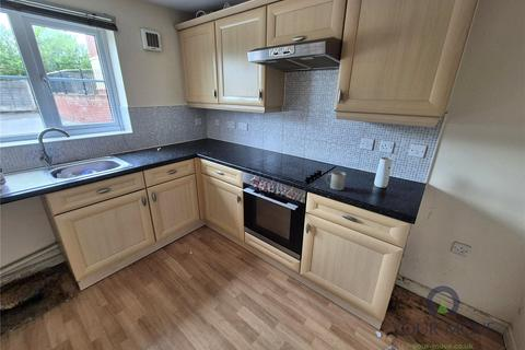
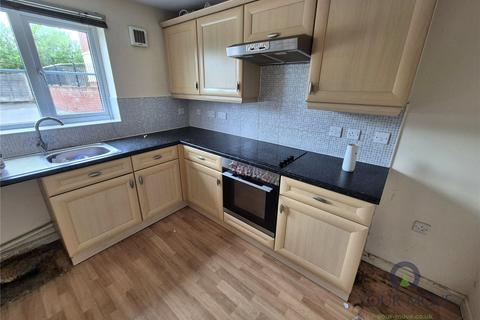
- mug (335, 179)
